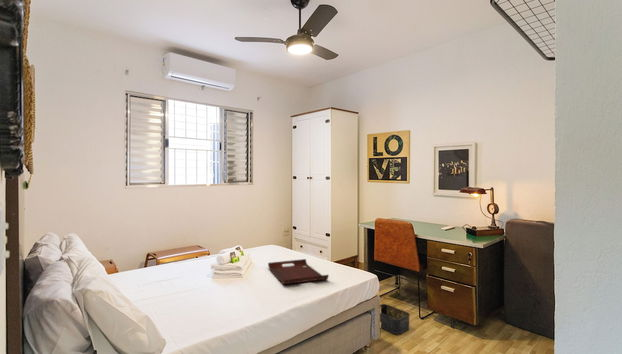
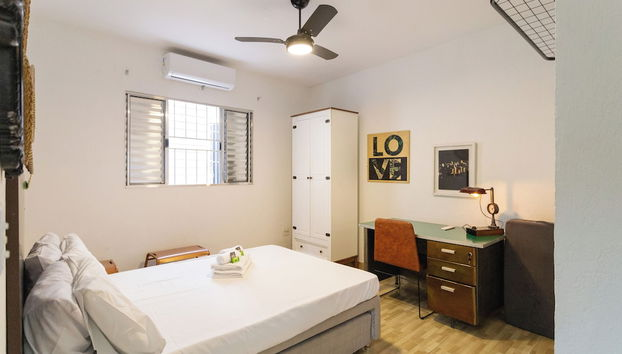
- storage bin (390, 318)
- serving tray (296, 271)
